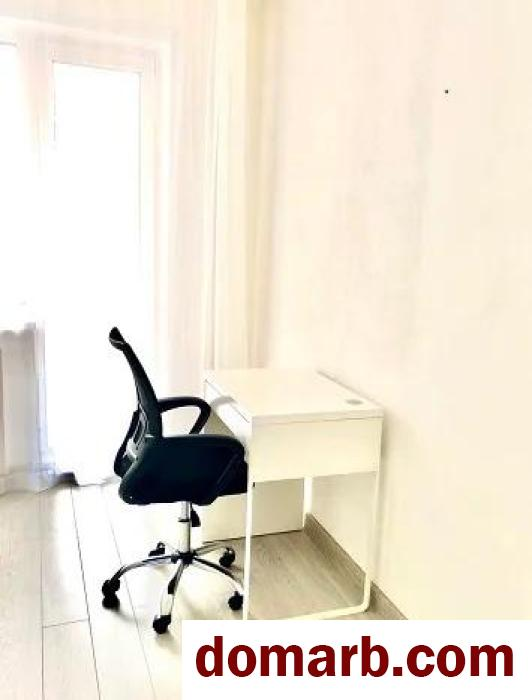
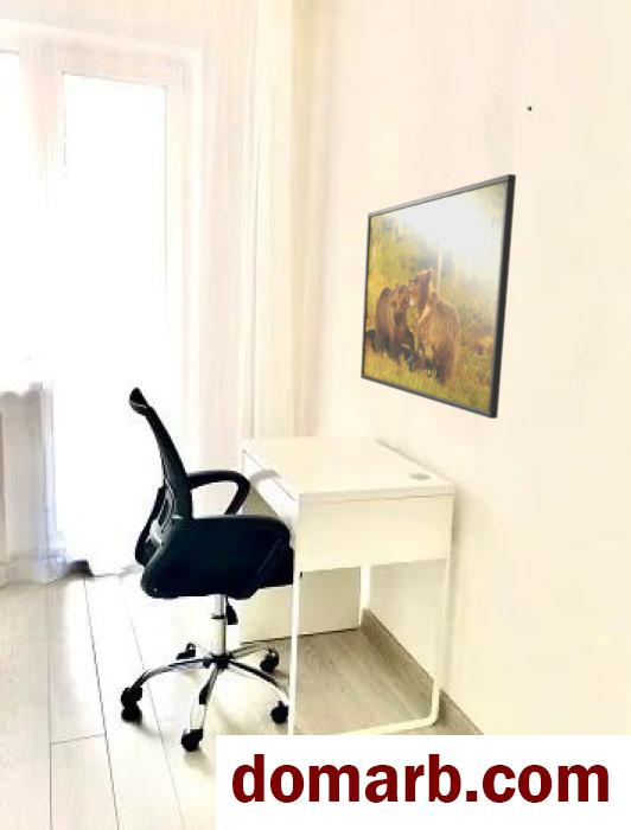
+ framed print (421, 298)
